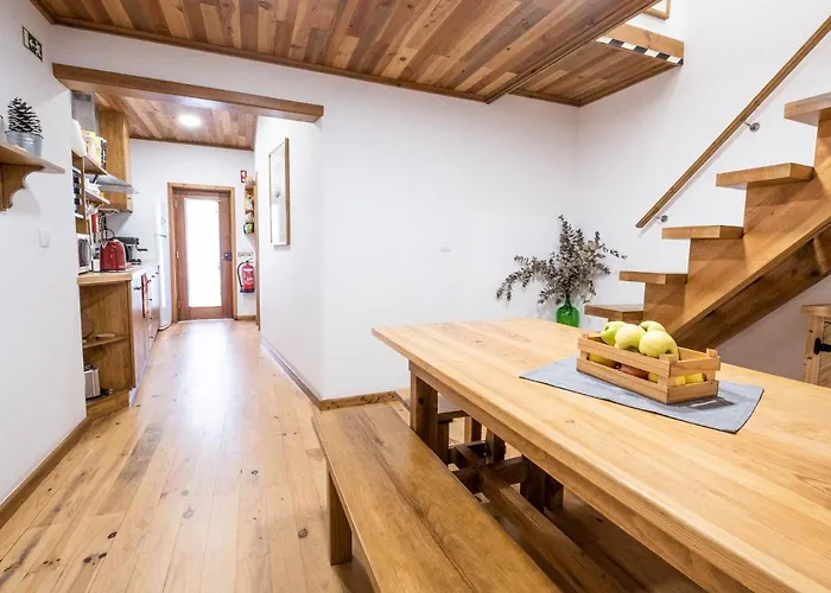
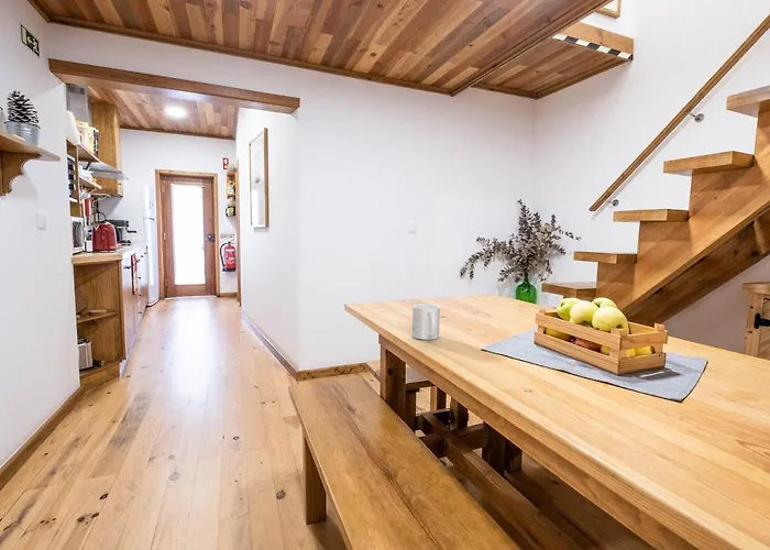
+ mug (427, 322)
